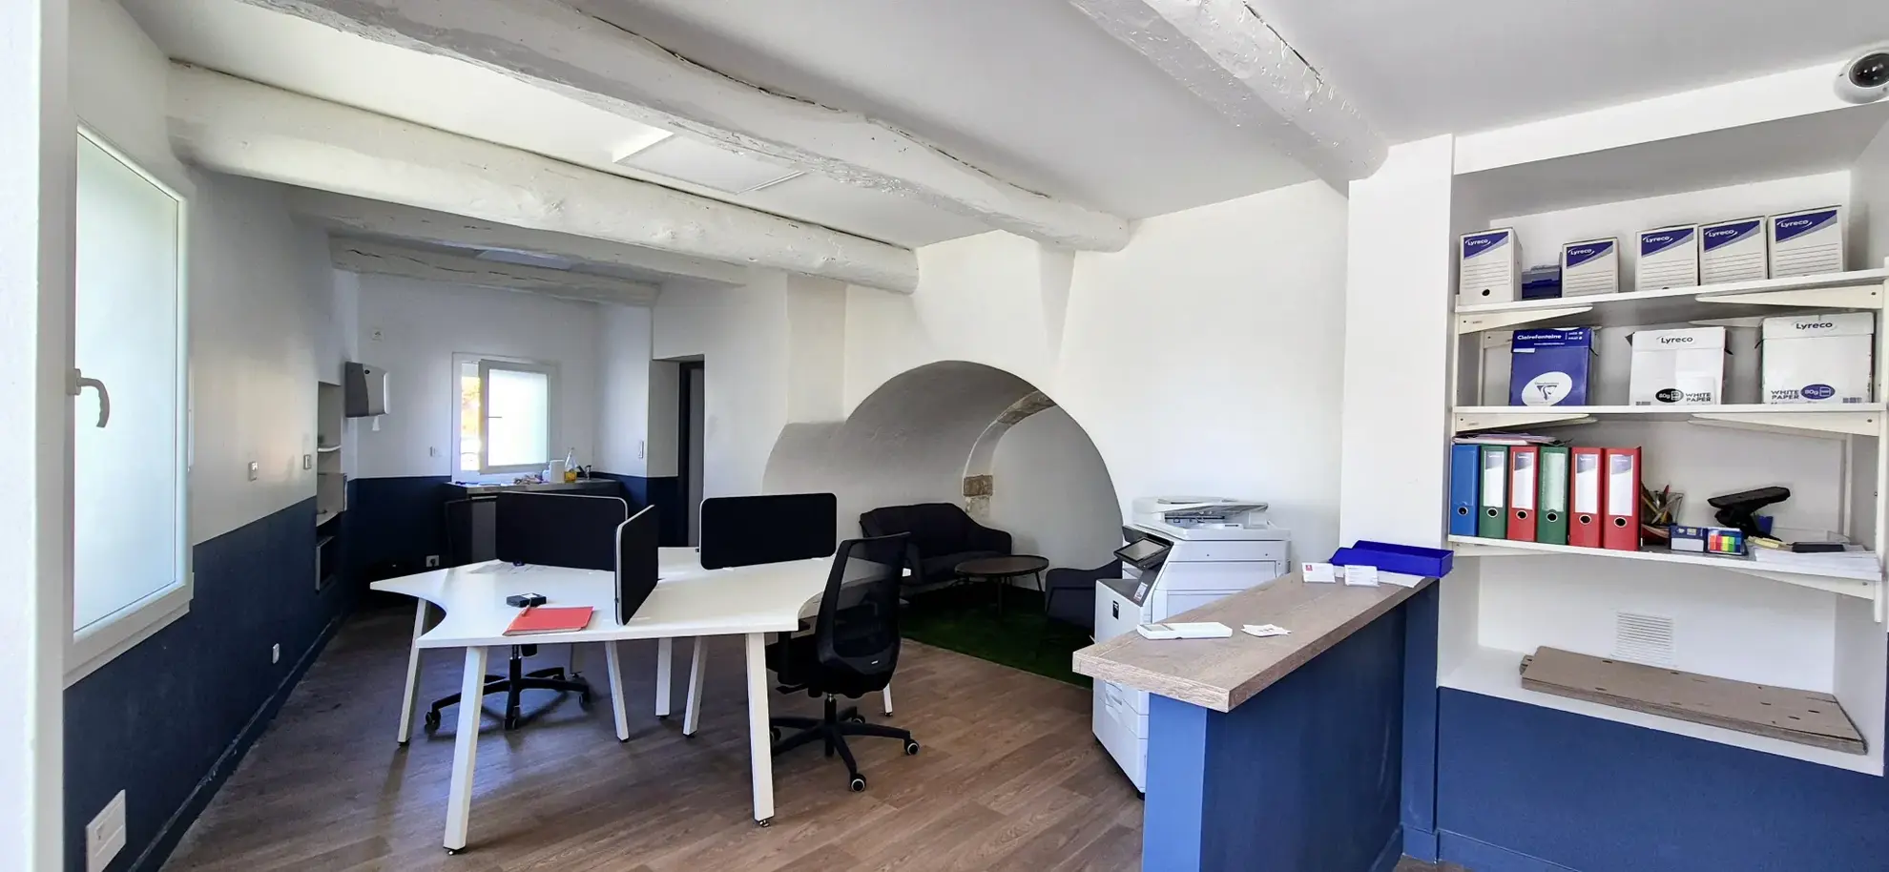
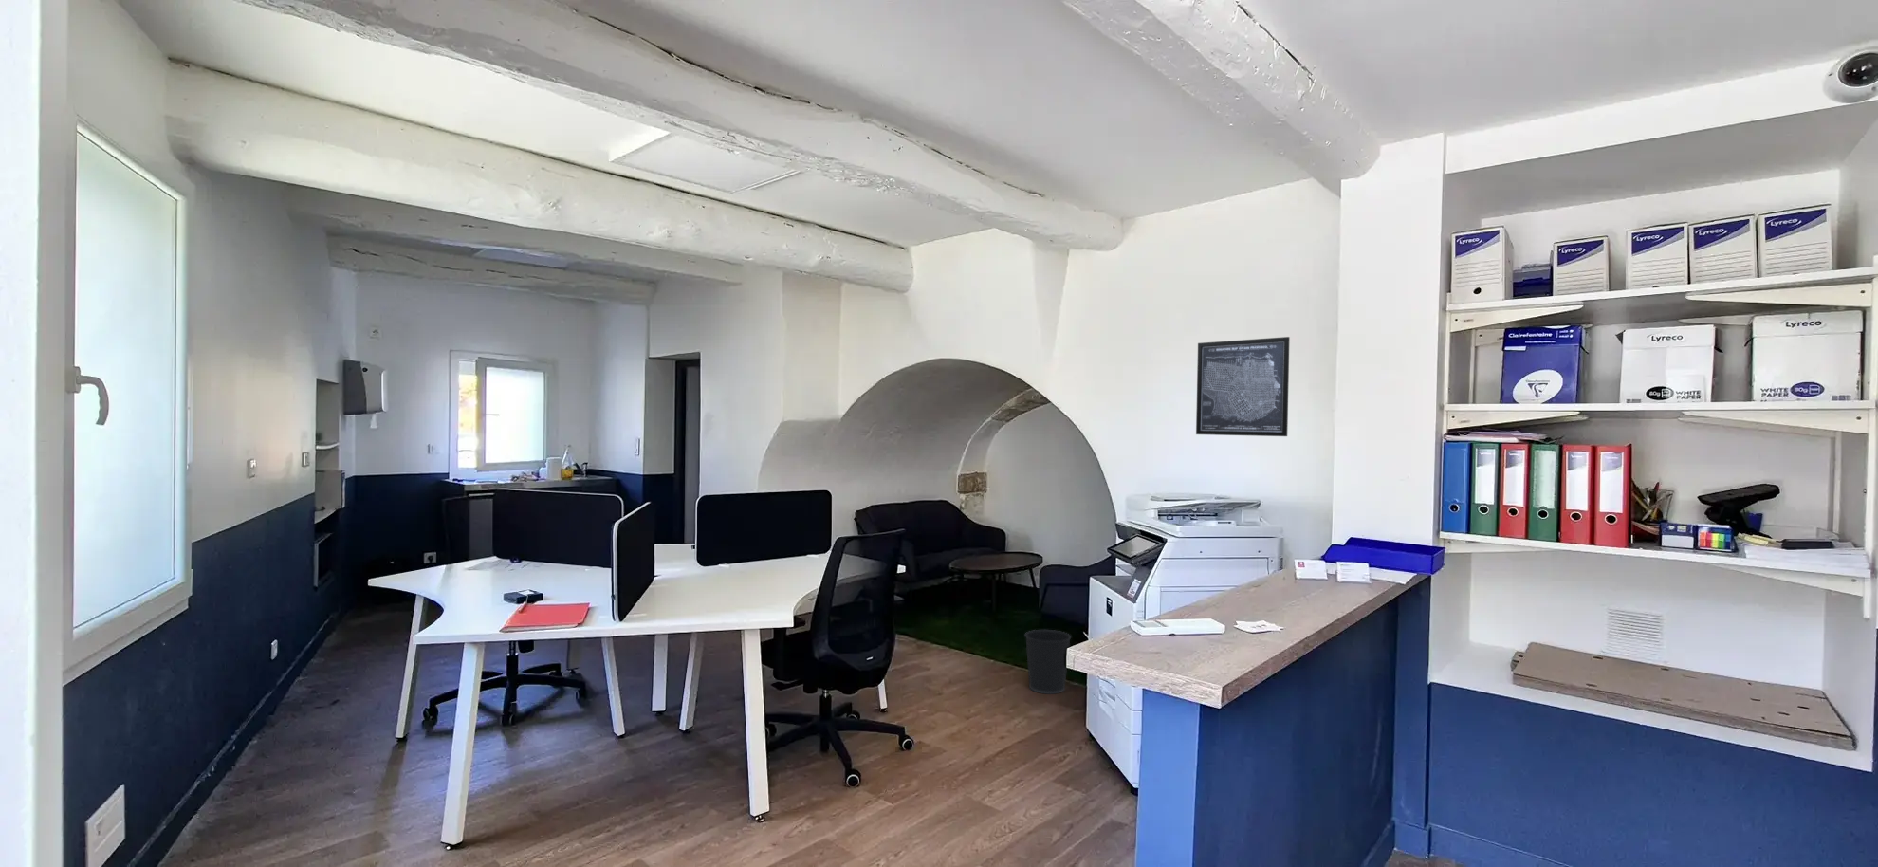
+ wastebasket (1047, 661)
+ wall art (1241, 387)
